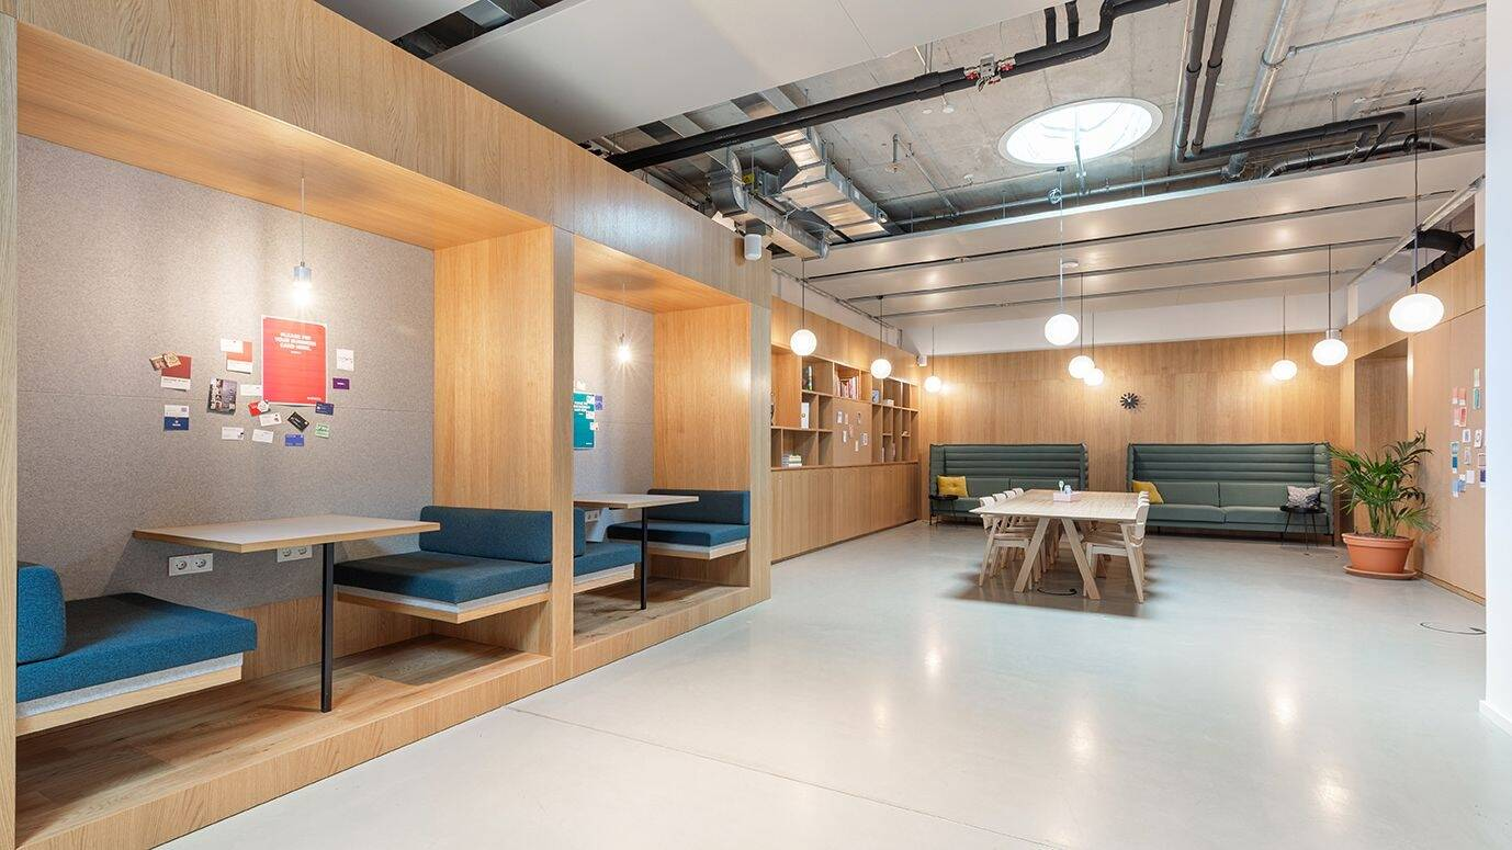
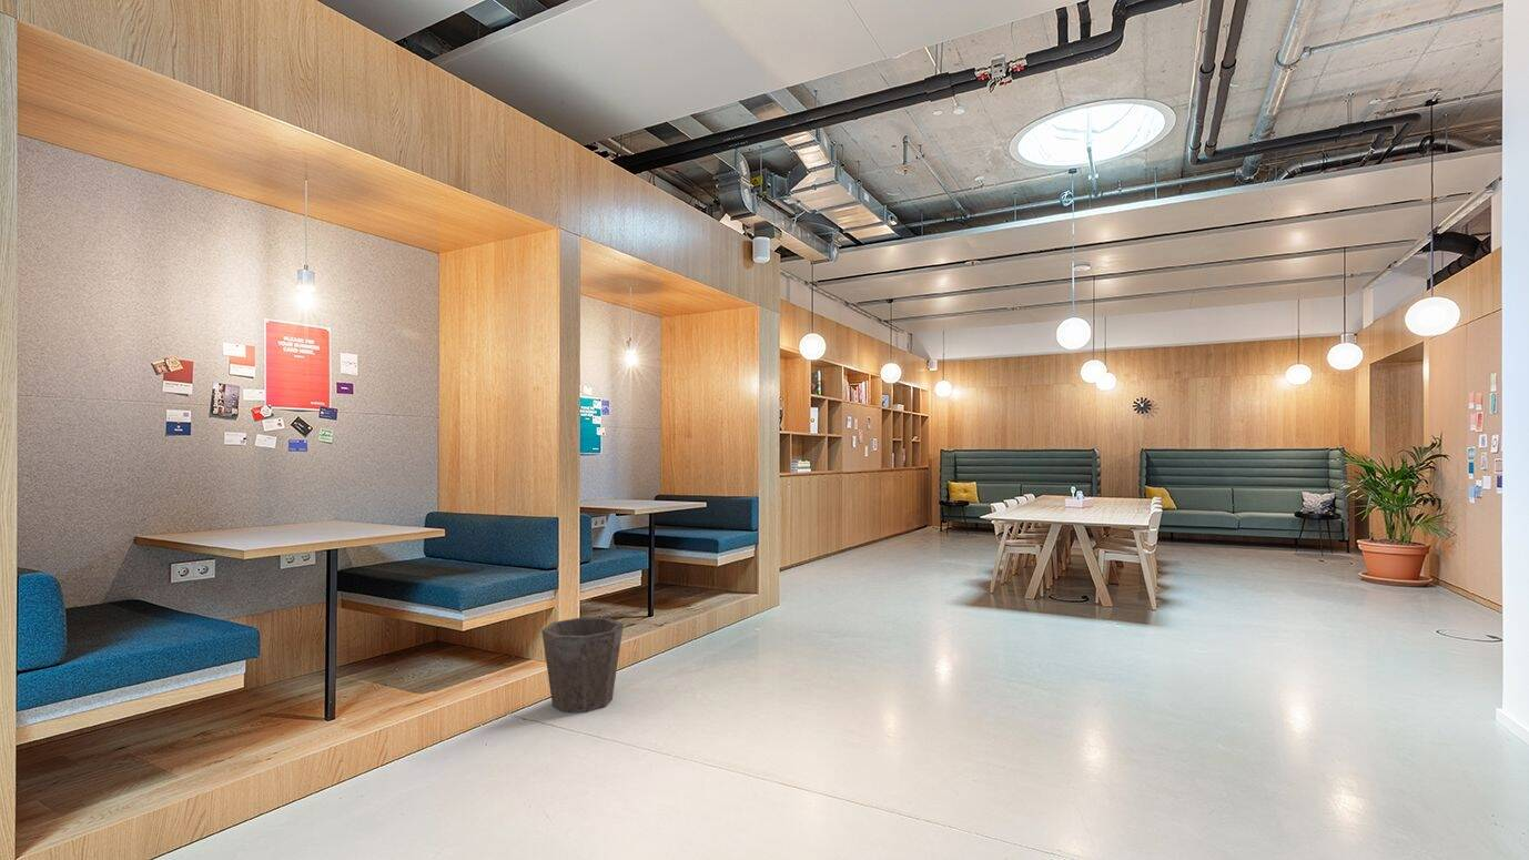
+ waste bin (583, 665)
